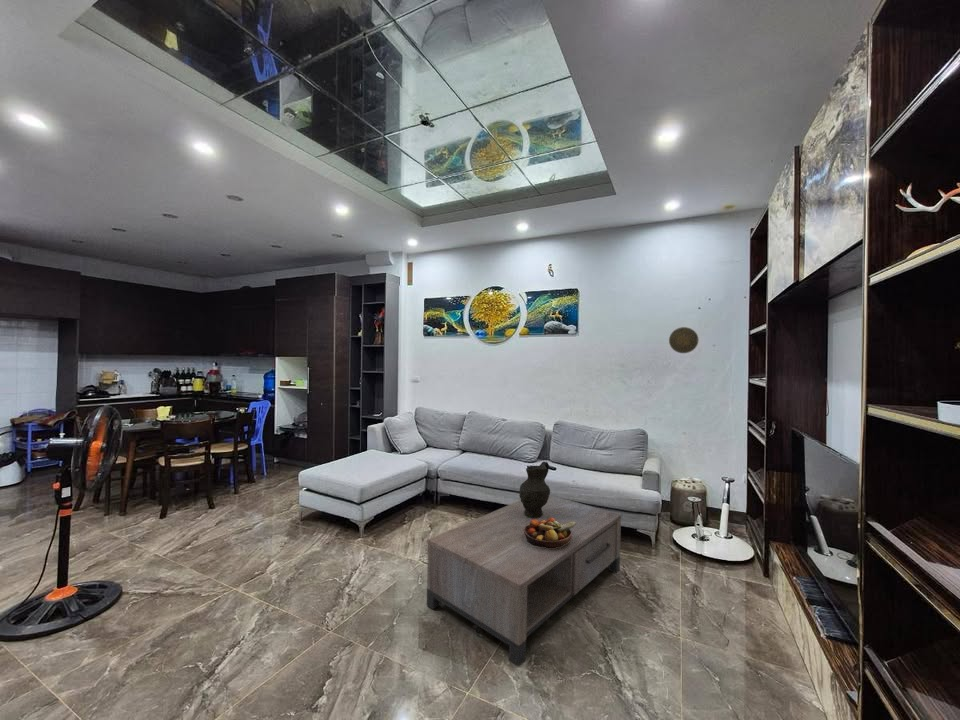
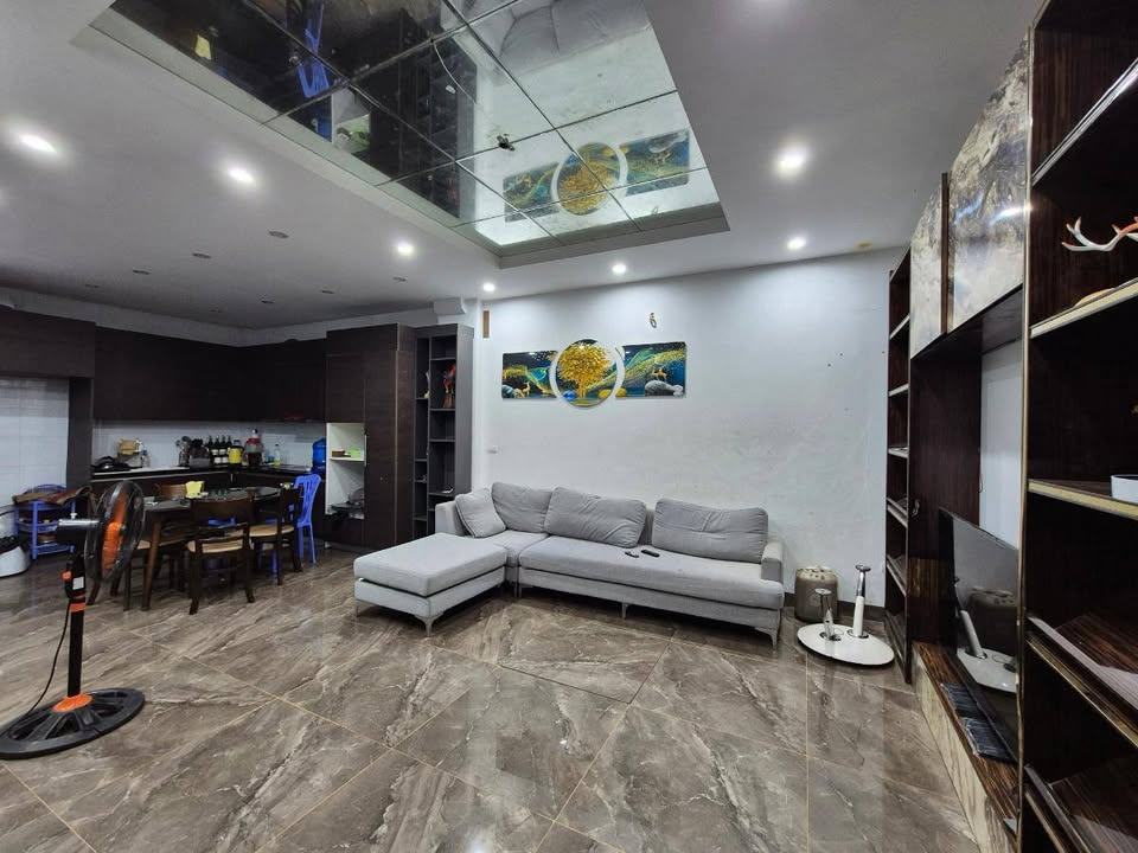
- fruit bowl (548, 528)
- coffee table (532, 556)
- decorative plate (683, 340)
- decorative vase (536, 488)
